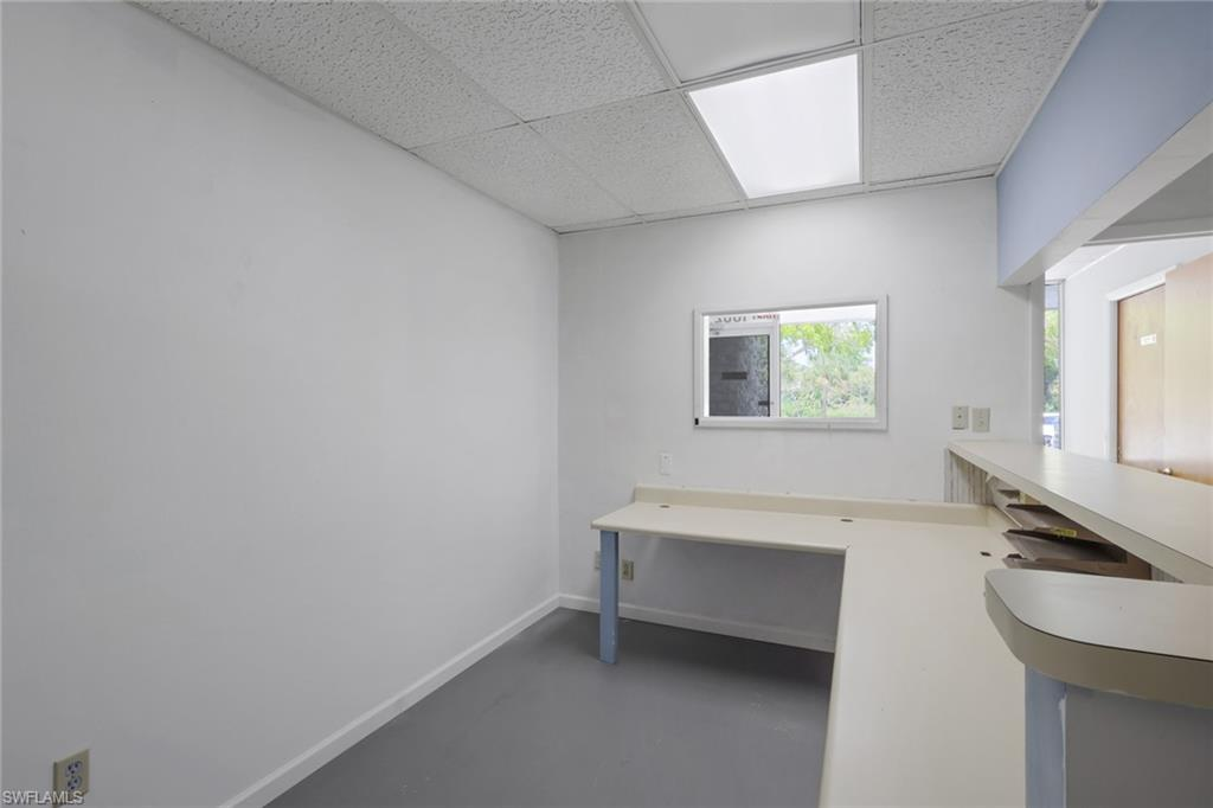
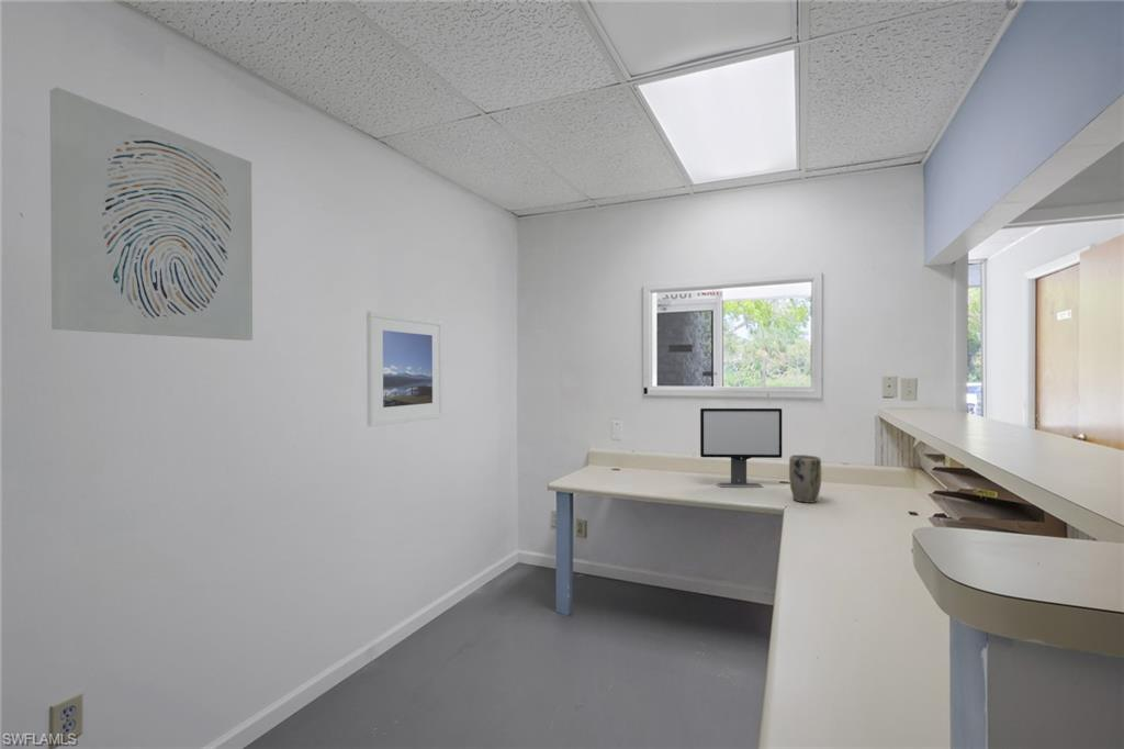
+ wall art (166, 233)
+ computer monitor (740, 446)
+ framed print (407, 369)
+ plant pot (805, 478)
